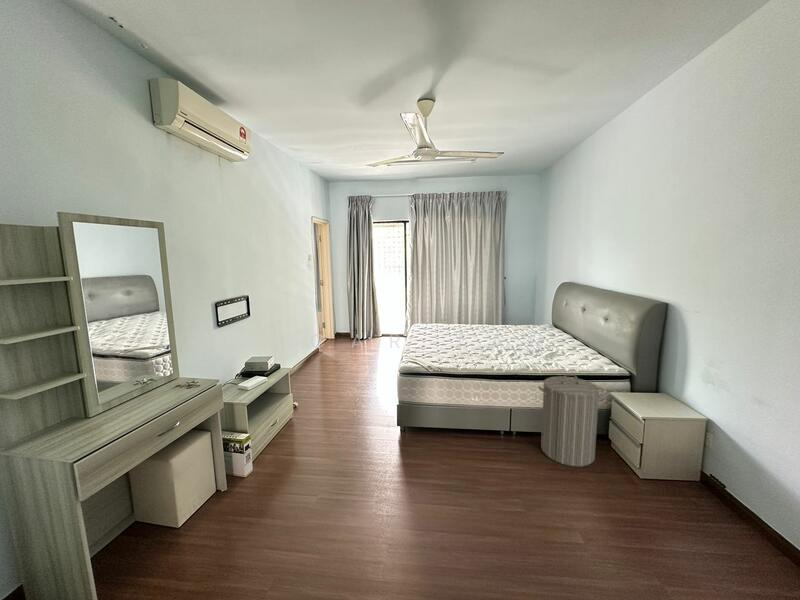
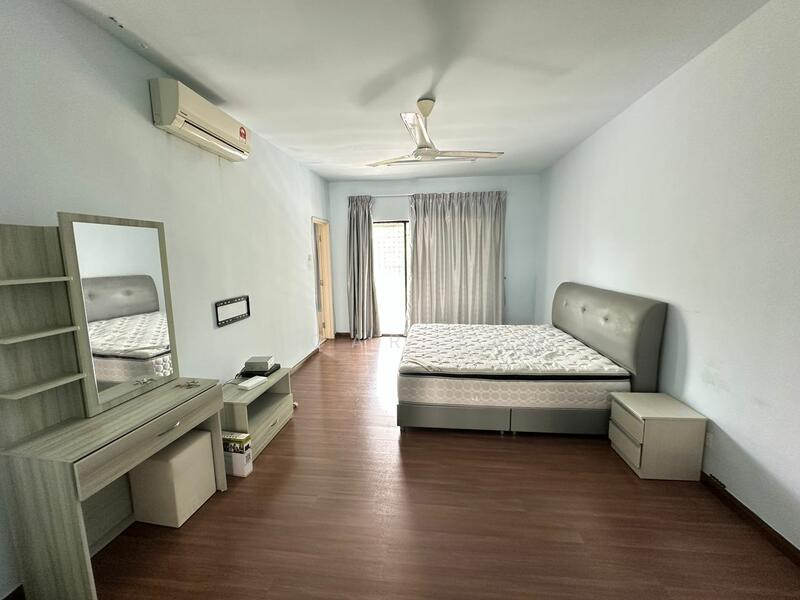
- laundry hamper (569, 413)
